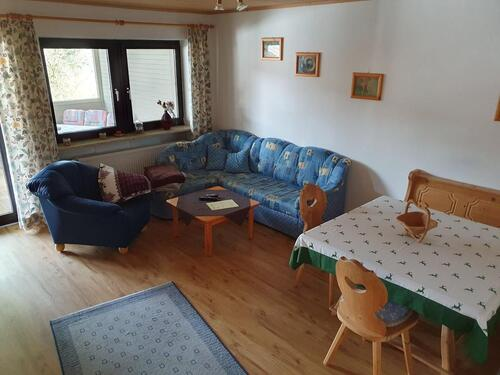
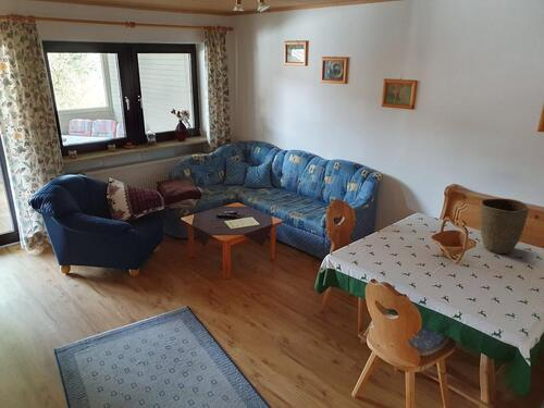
+ vase (500, 226)
